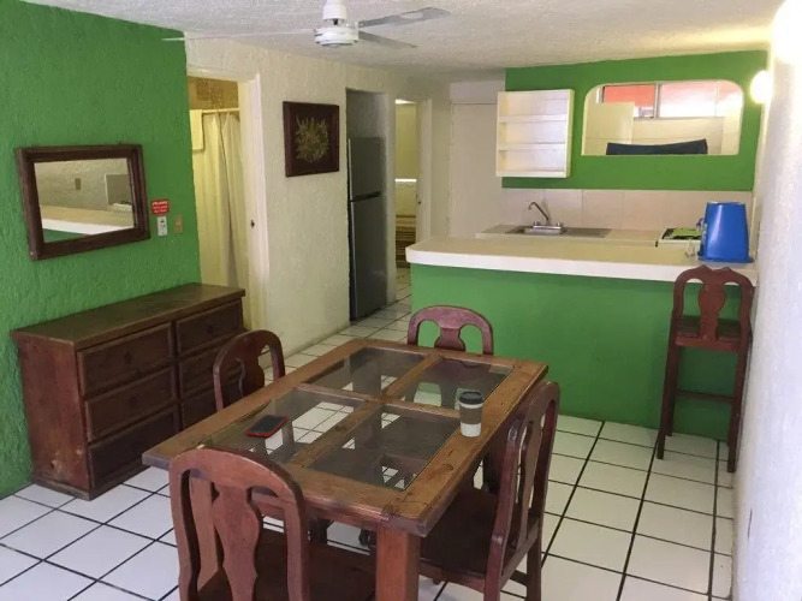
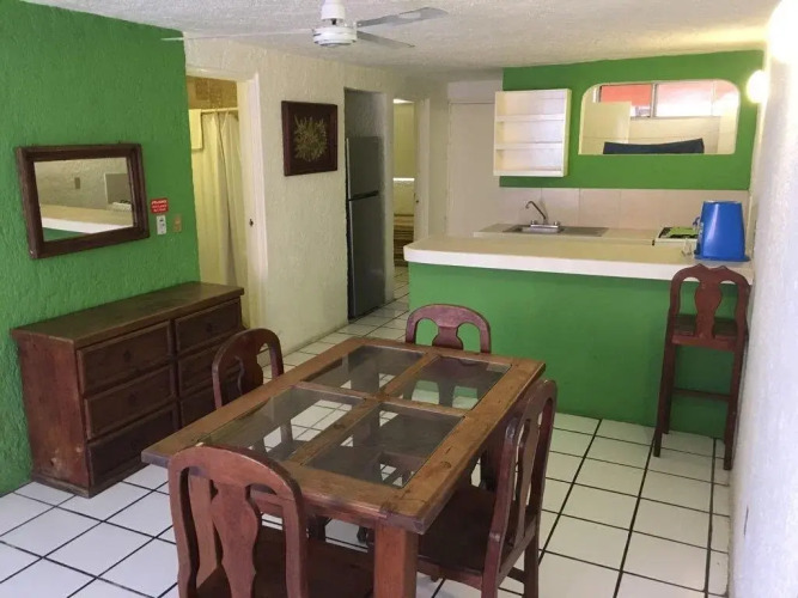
- cell phone (267, 424)
- coffee cup (470, 413)
